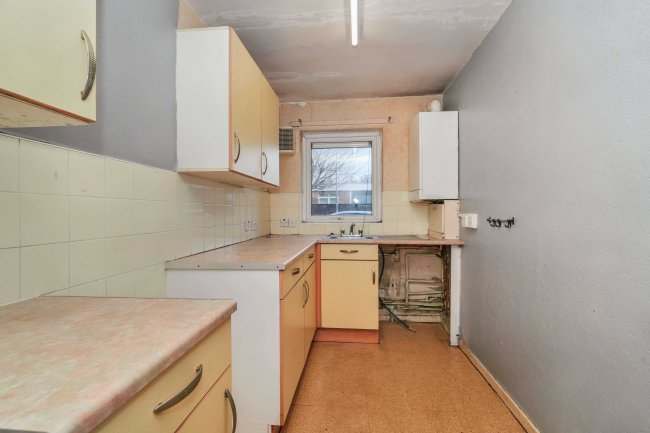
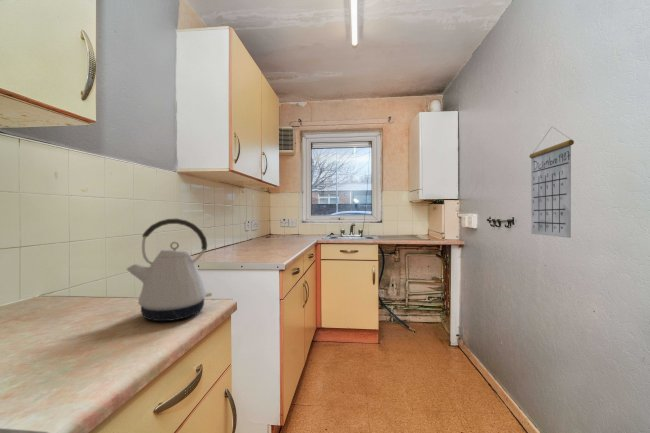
+ calendar (549, 181)
+ kettle (171, 266)
